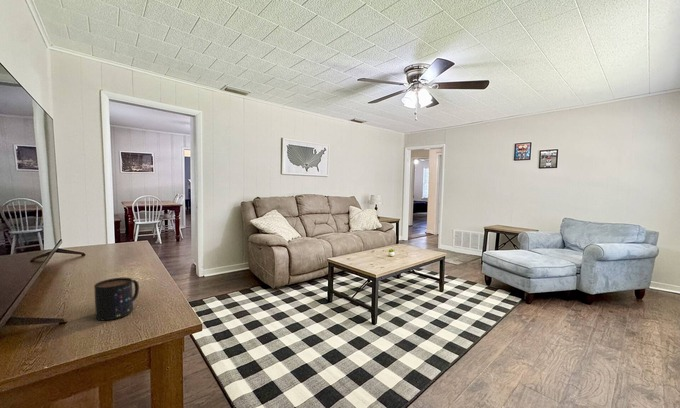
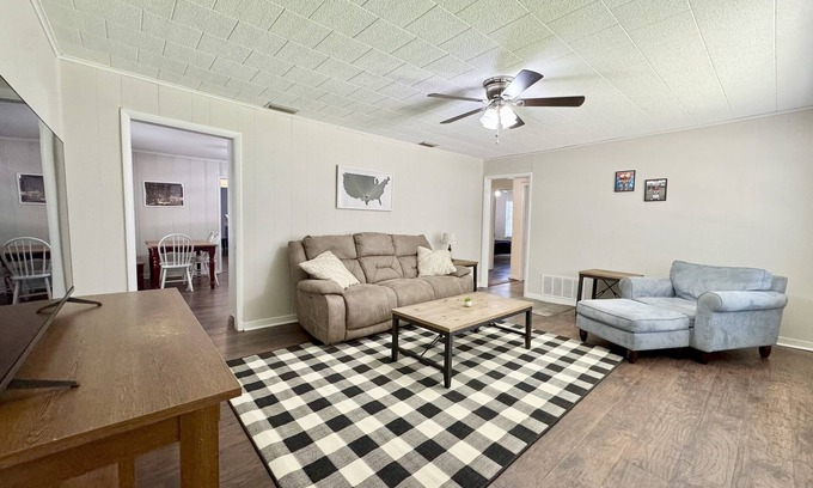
- mug (120, 295)
